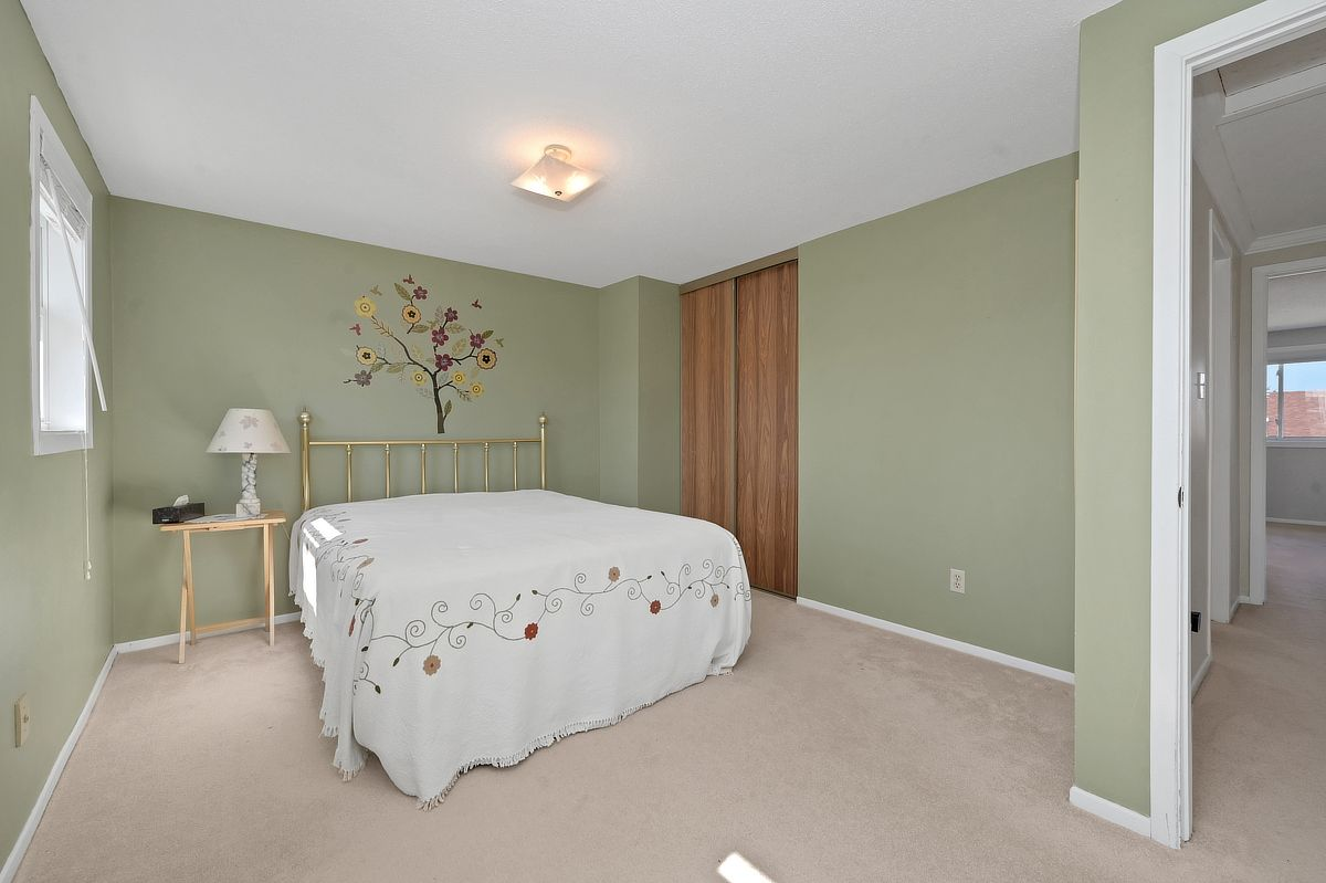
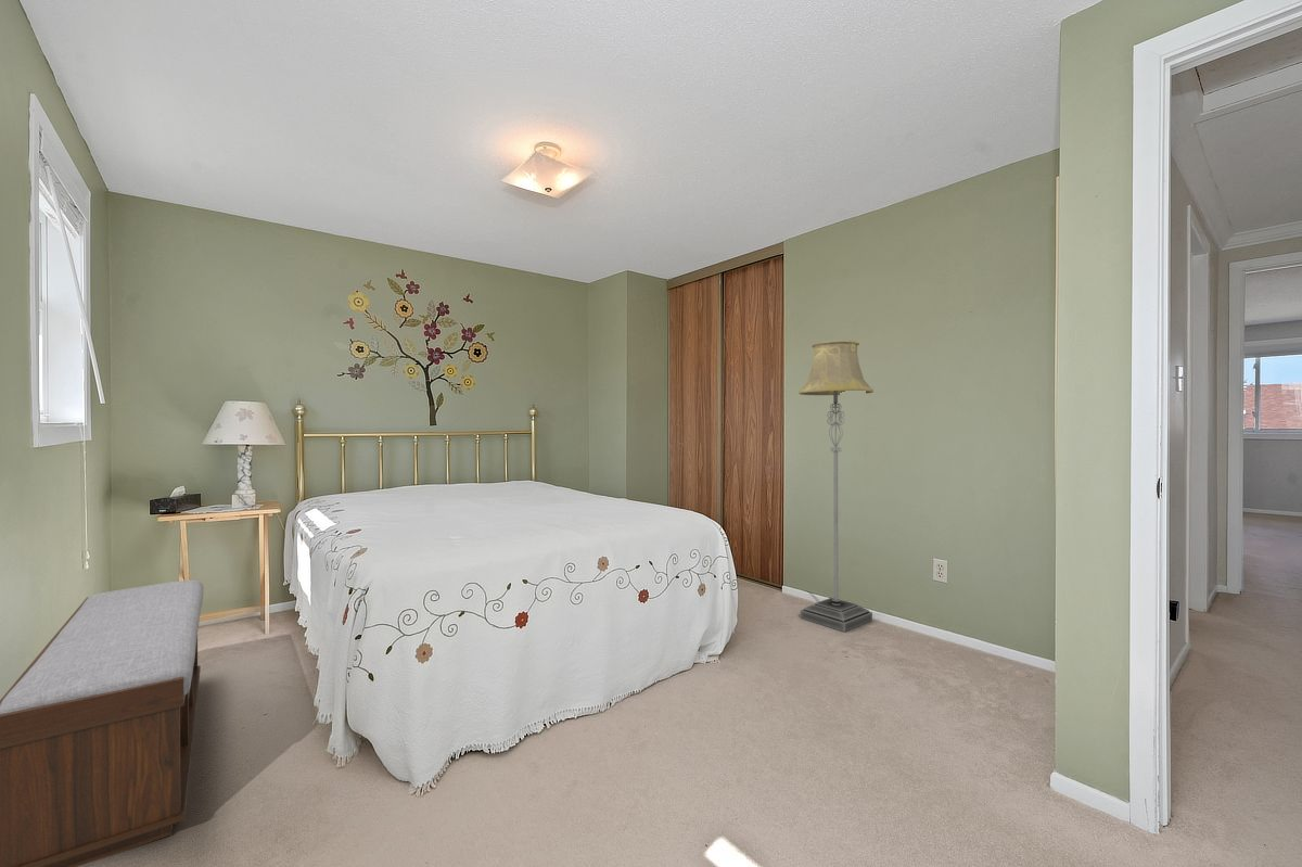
+ floor lamp (835, 482)
+ bench (129, 688)
